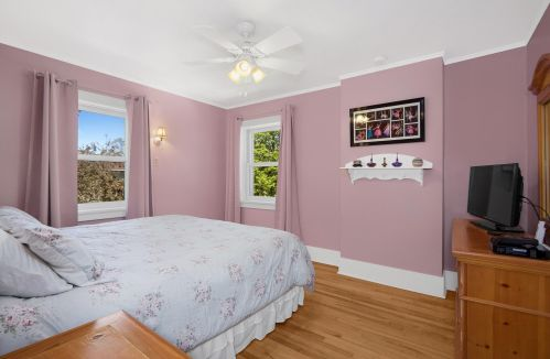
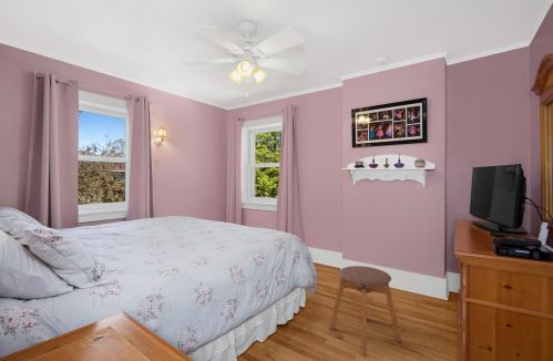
+ stool (363, 302)
